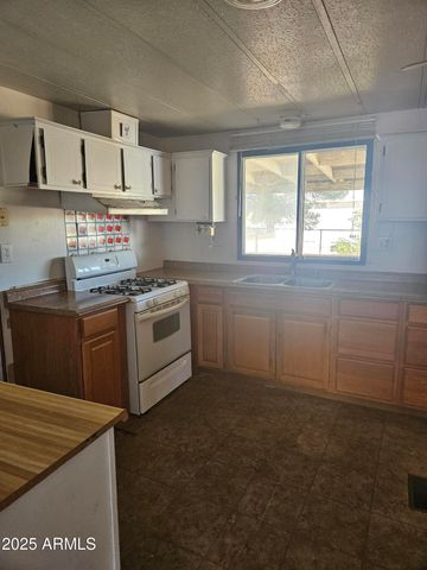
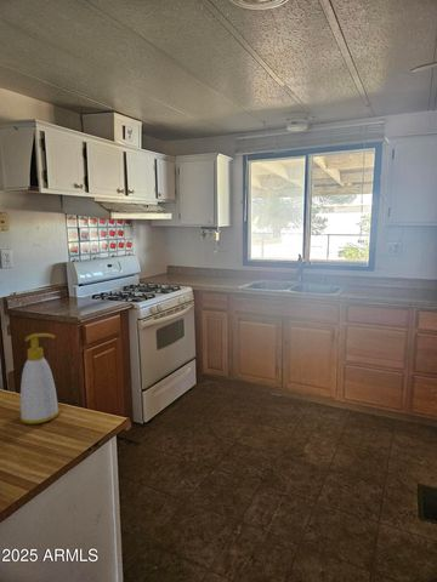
+ soap bottle (36, 376)
